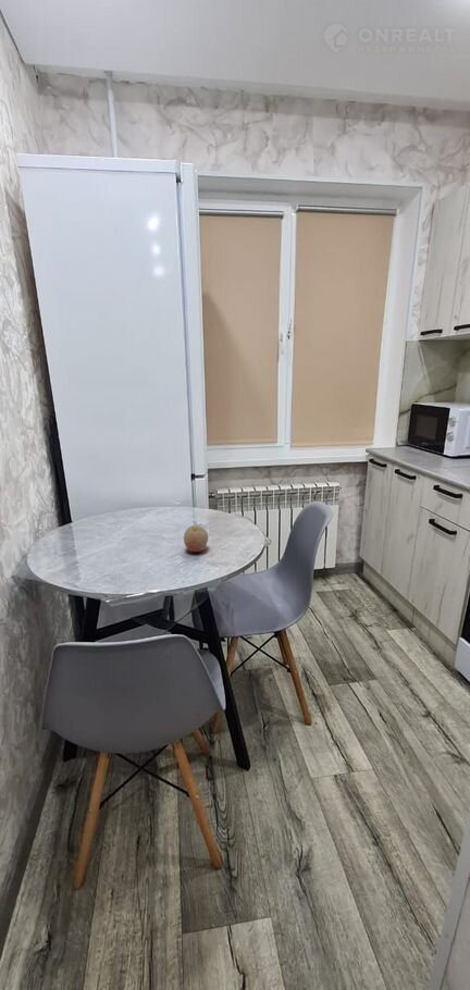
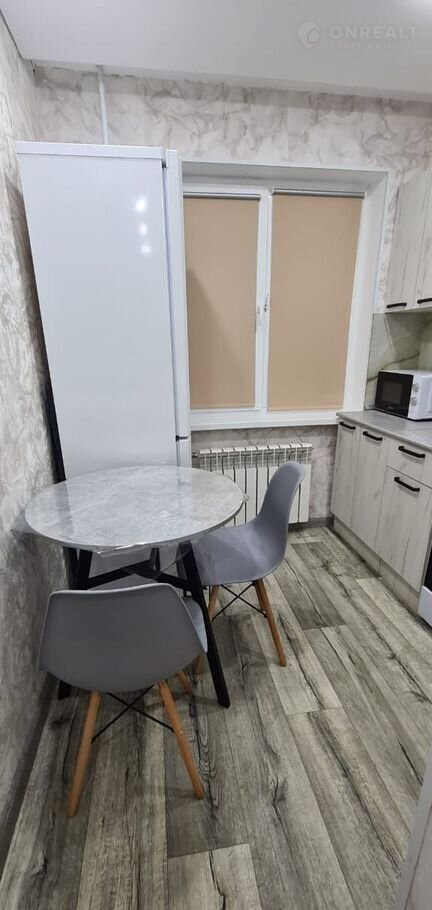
- fruit (196, 539)
